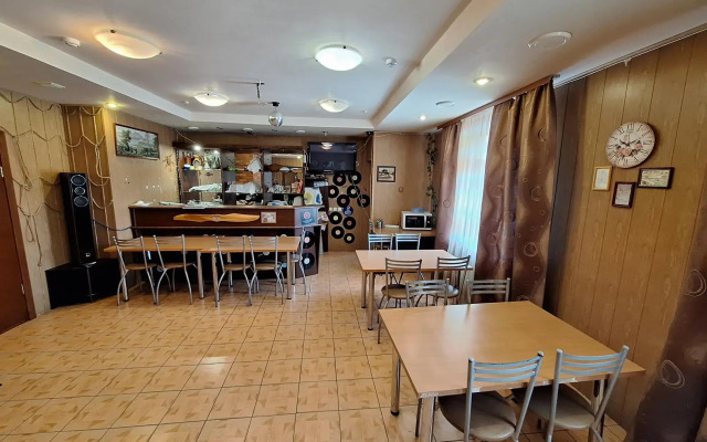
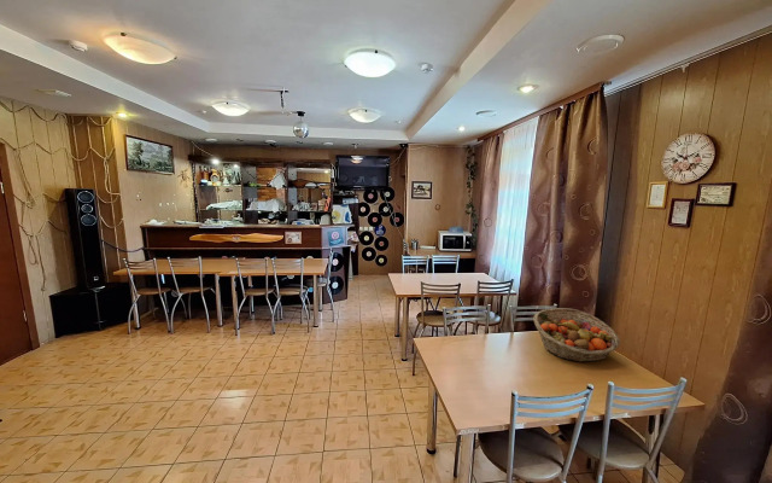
+ fruit basket (573, 333)
